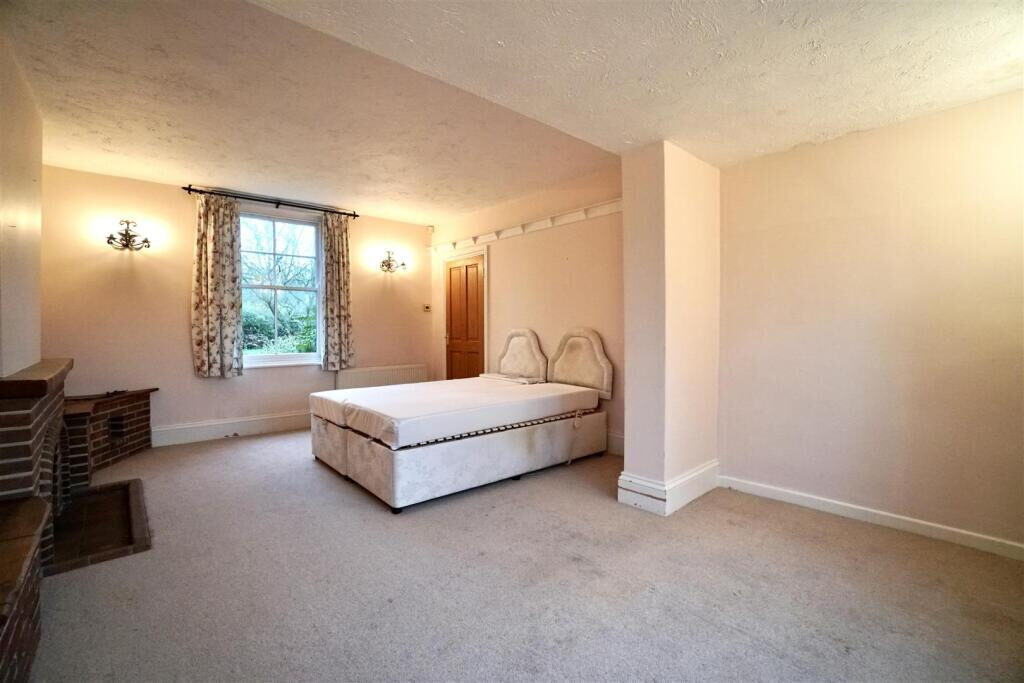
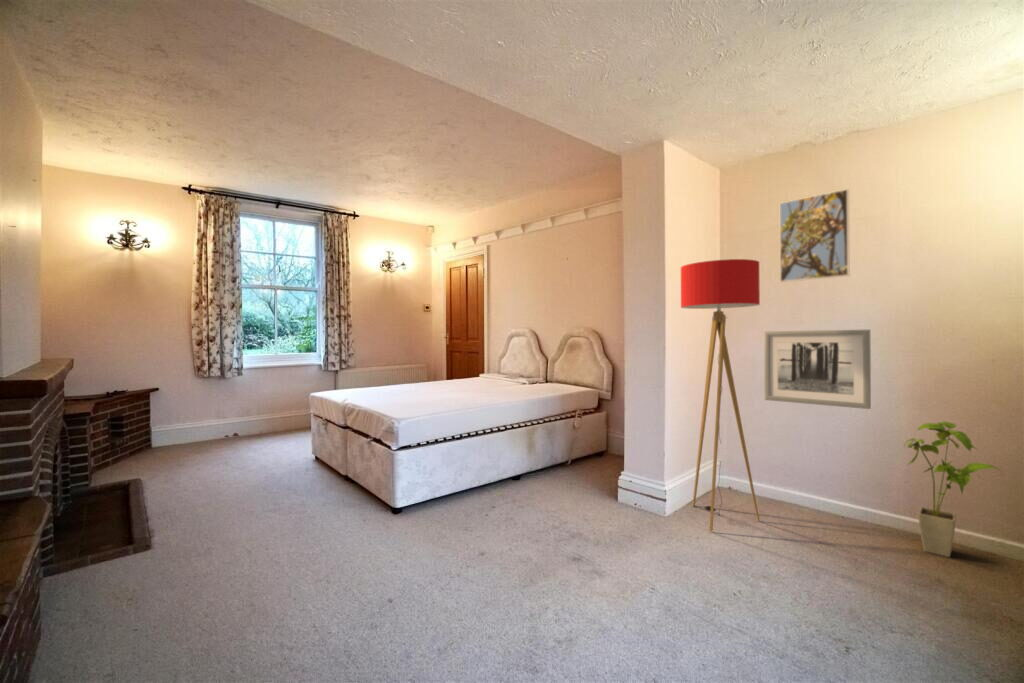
+ house plant (950, 489)
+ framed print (813, 237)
+ wall art (813, 367)
+ floor lamp (719, 392)
